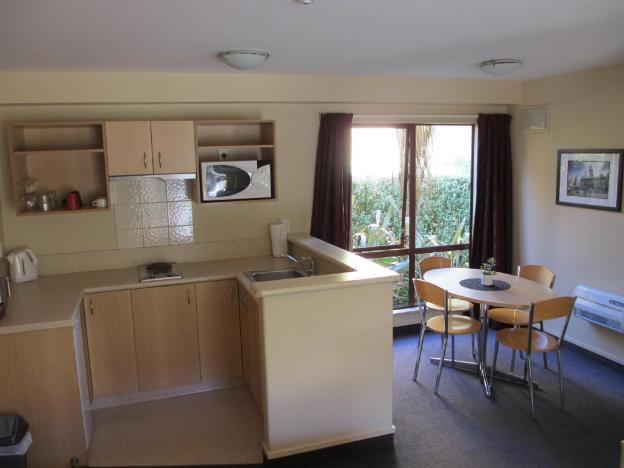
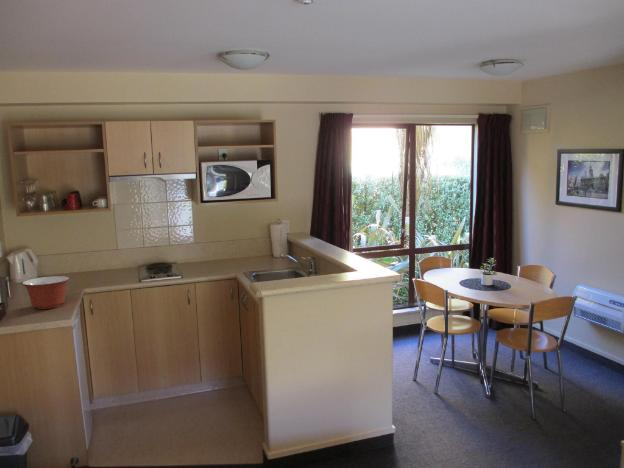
+ mixing bowl (47, 293)
